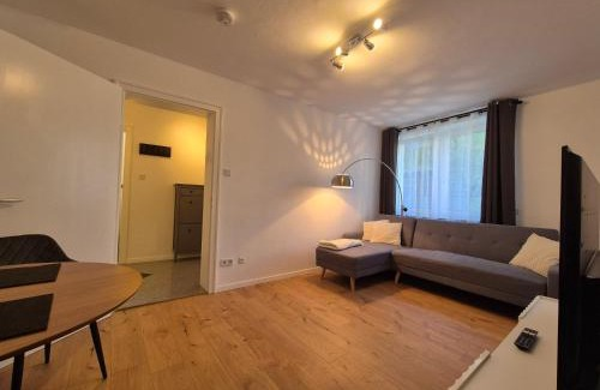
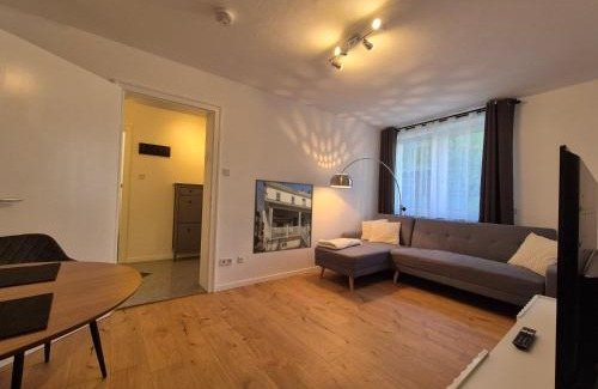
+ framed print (285, 215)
